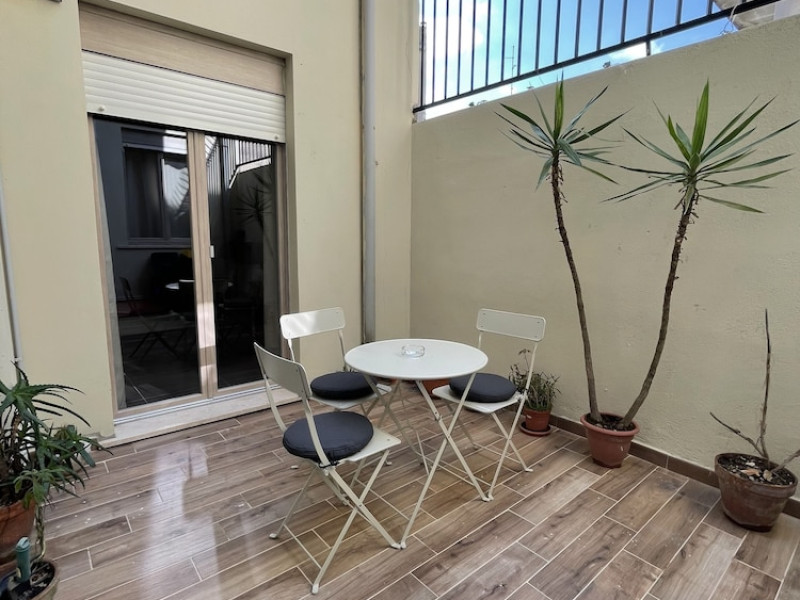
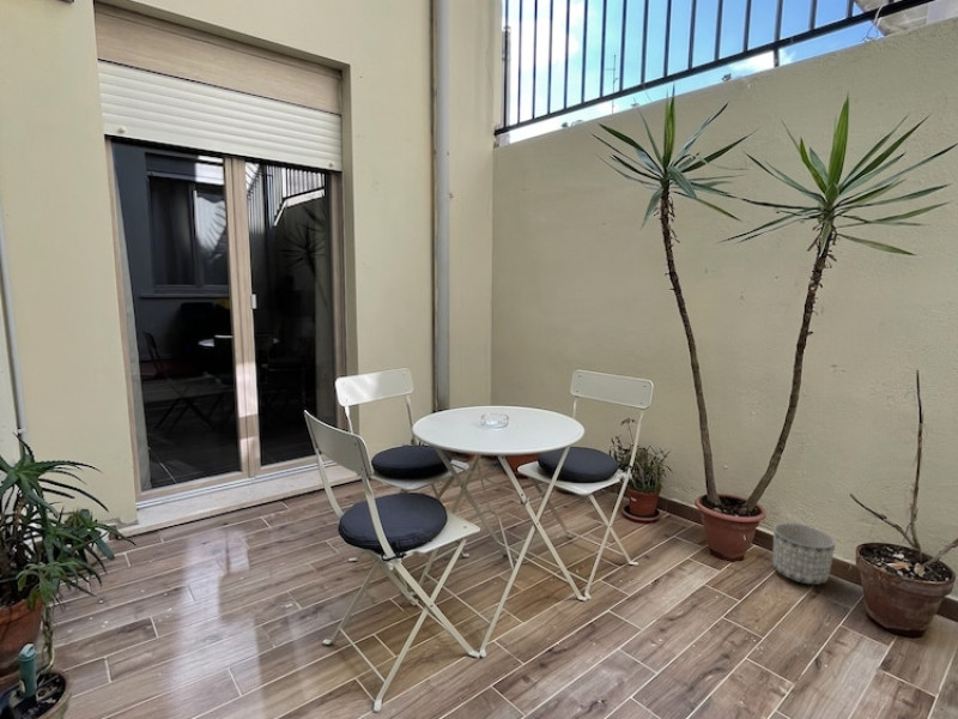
+ planter (801, 555)
